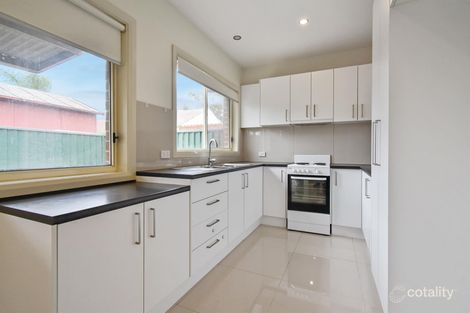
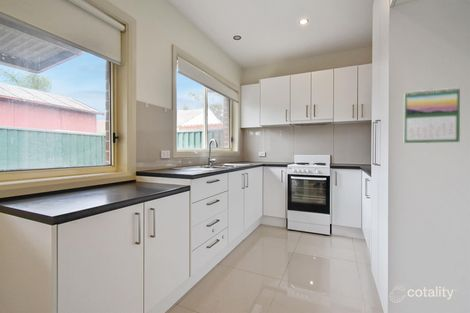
+ calendar (430, 115)
